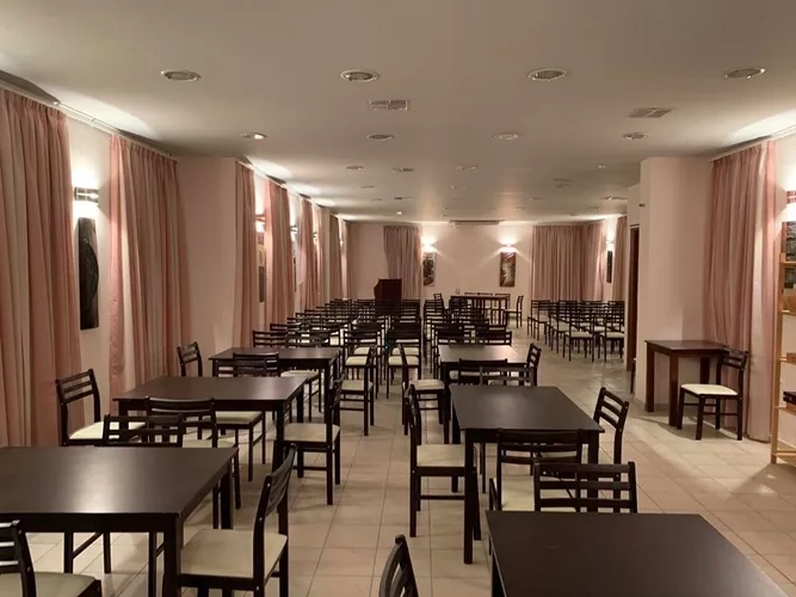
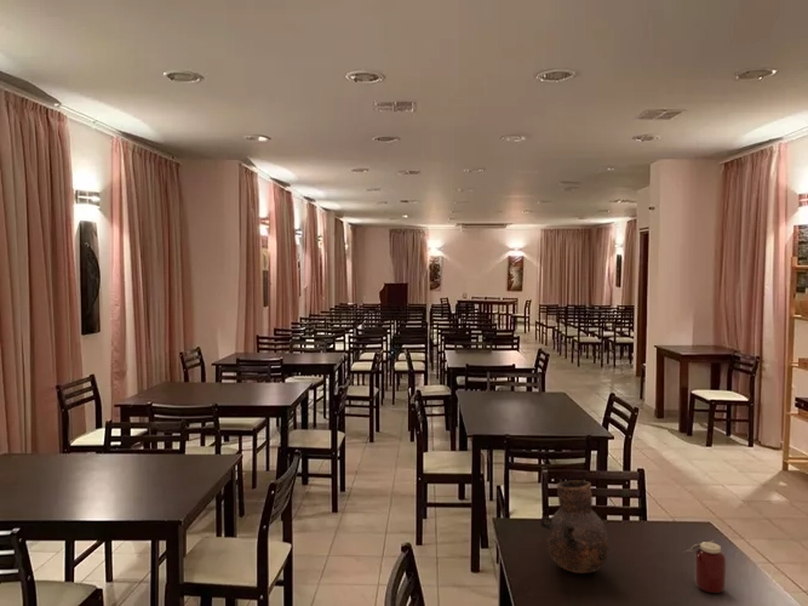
+ jar (705, 564)
+ vase (577, 525)
